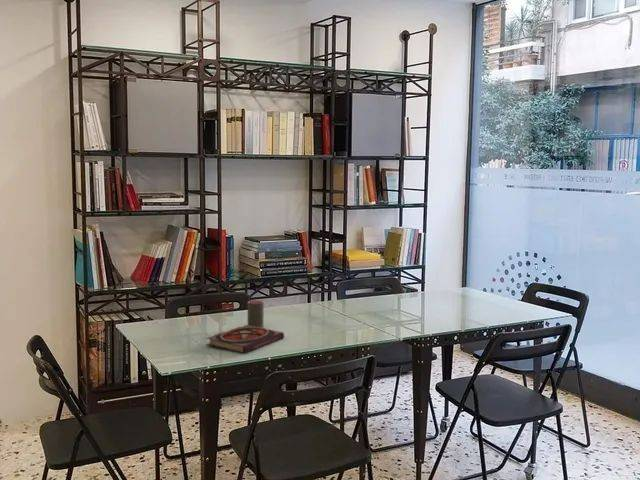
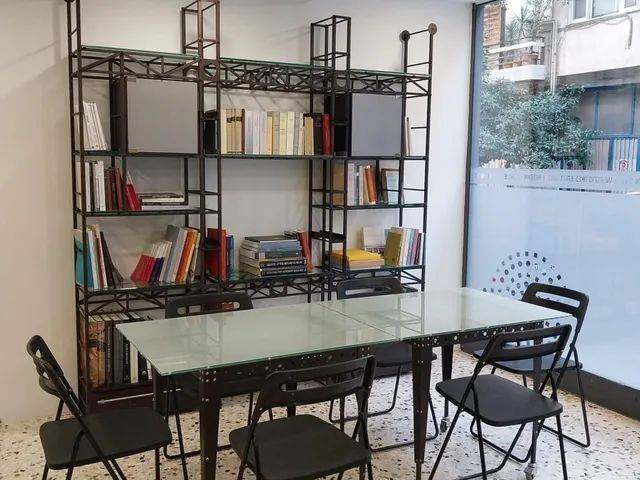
- book (245, 336)
- cup (255, 314)
